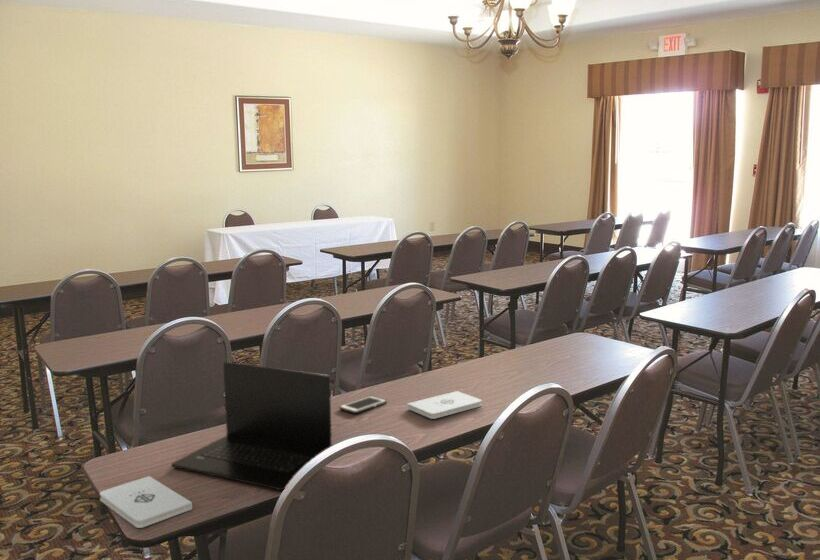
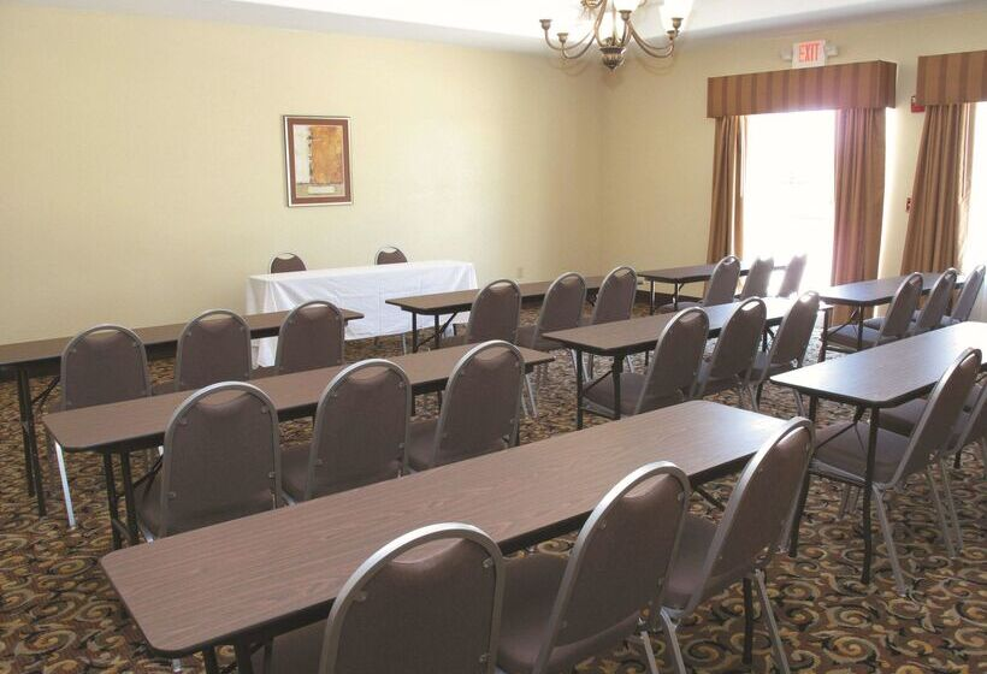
- cell phone (363, 404)
- laptop (250, 421)
- notepad (144, 500)
- notepad (445, 404)
